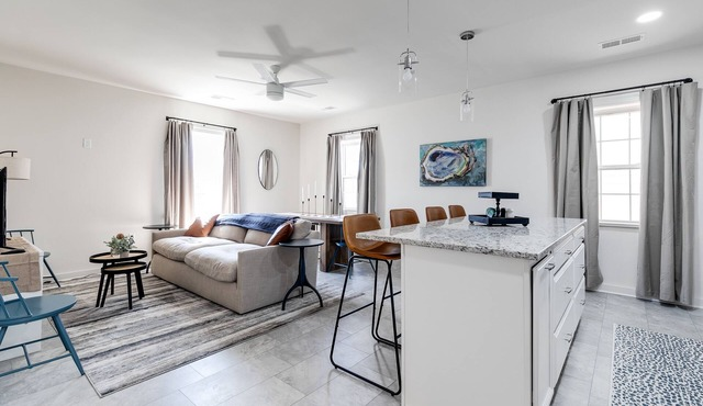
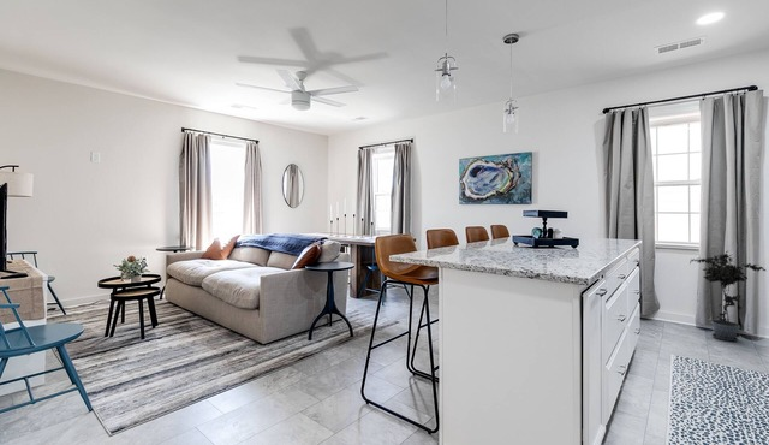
+ potted plant (725, 293)
